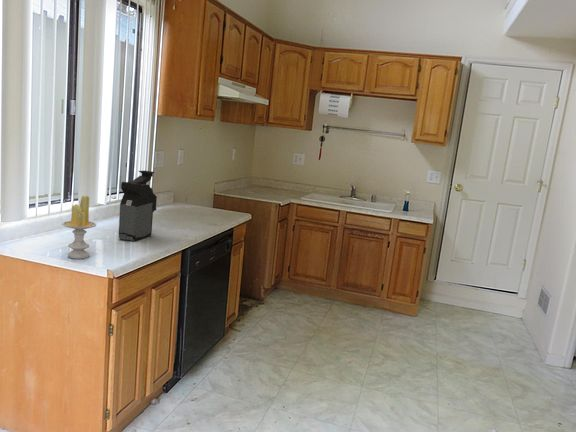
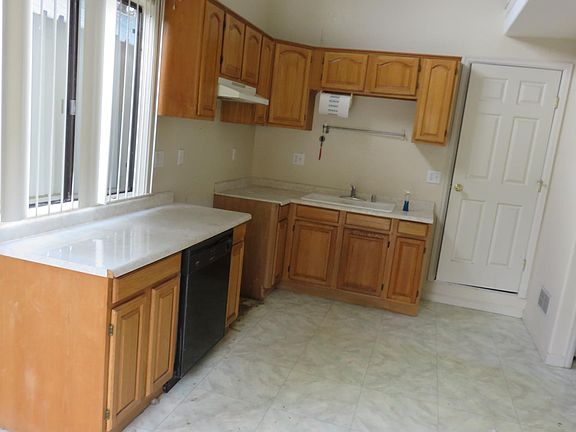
- coffee maker (138, 204)
- candle (79, 226)
